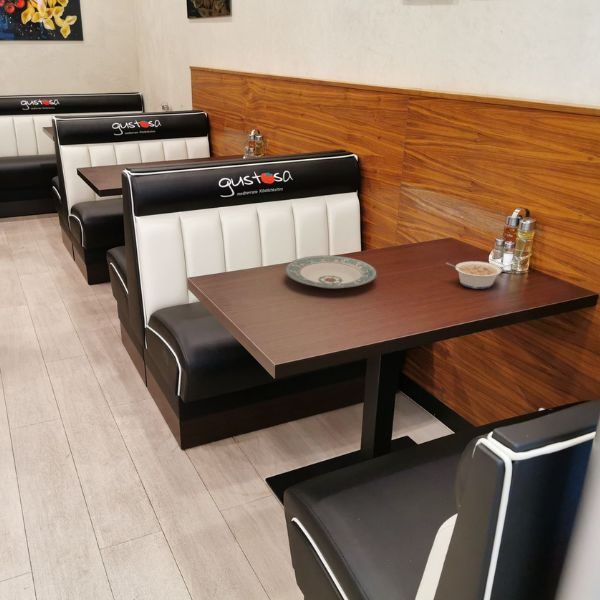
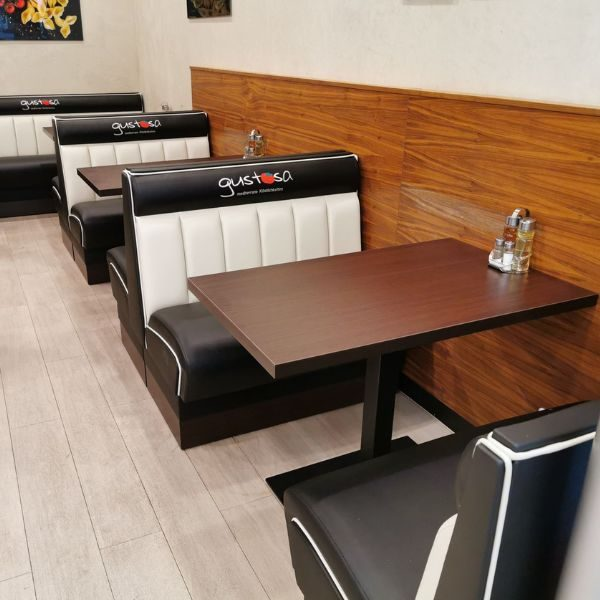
- plate (330, 275)
- legume (476, 274)
